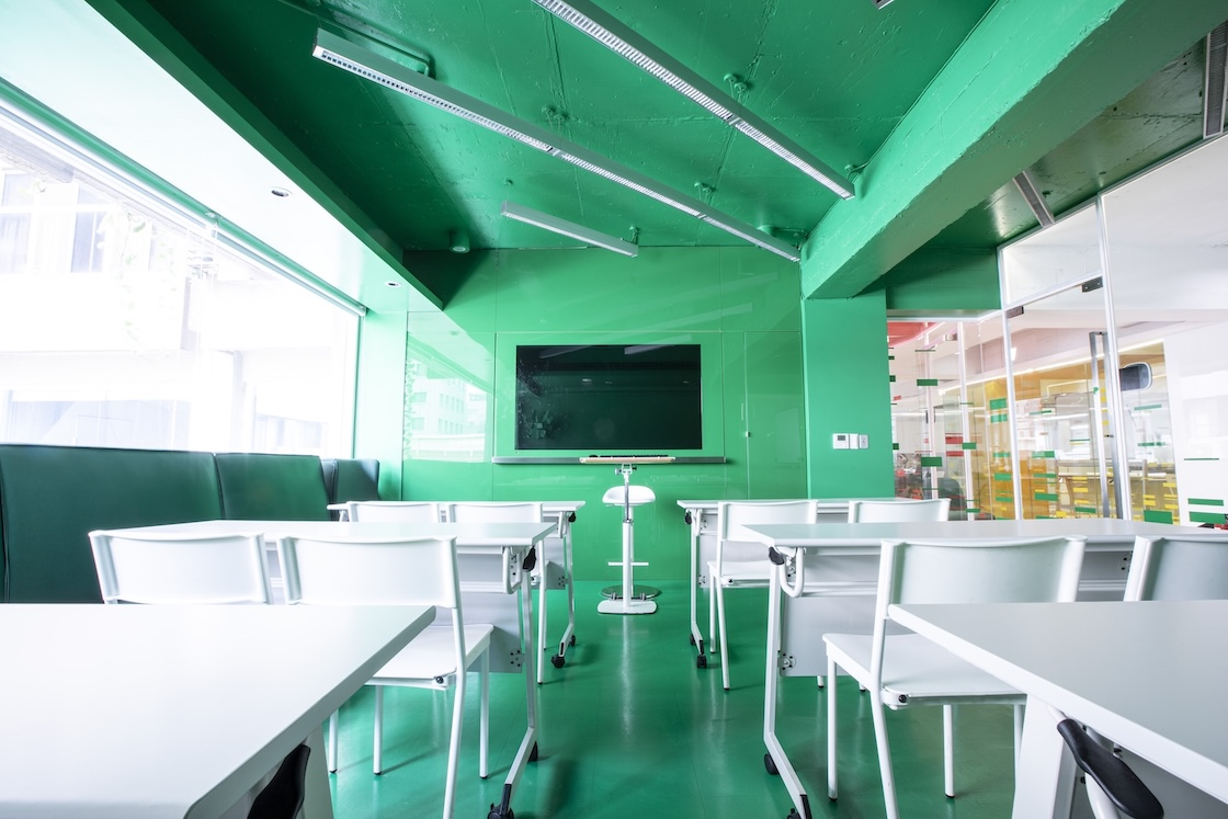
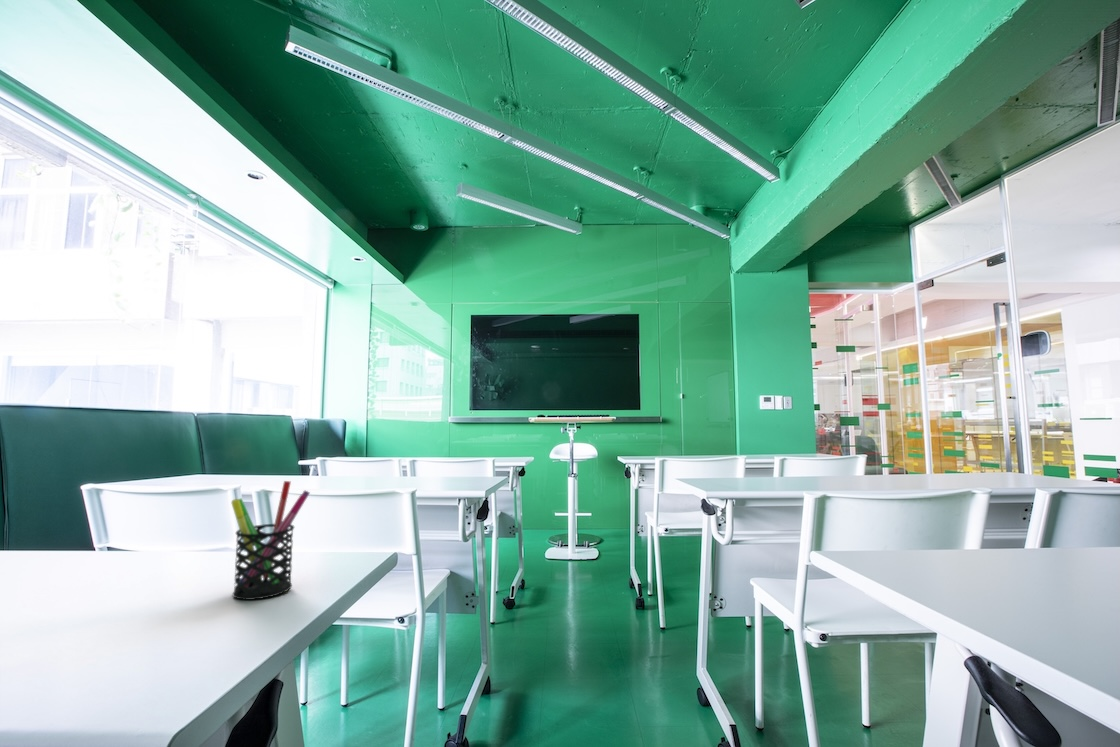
+ pen holder (262, 535)
